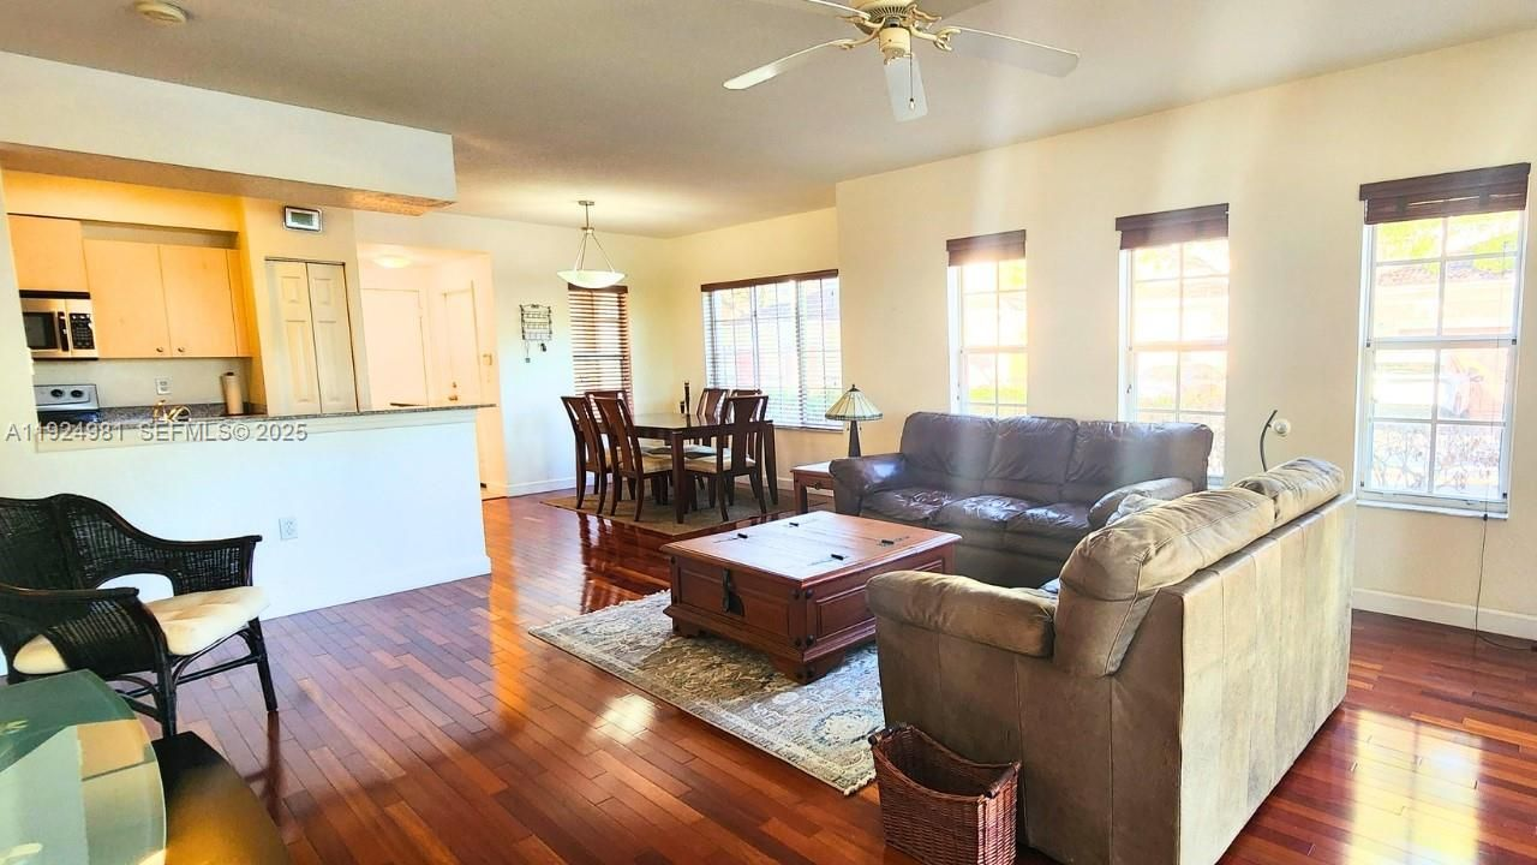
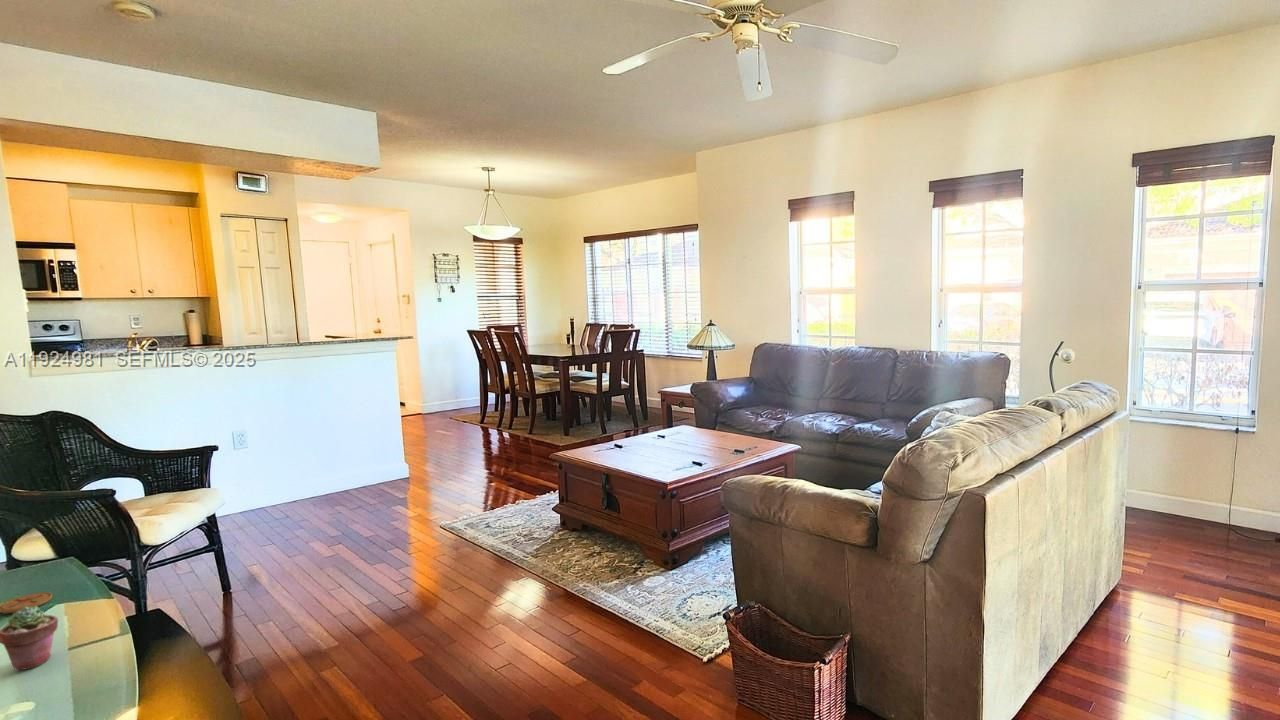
+ coaster (25, 602)
+ potted succulent (29, 635)
